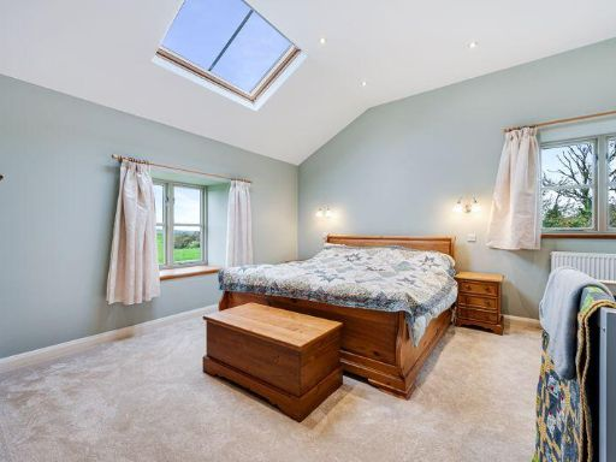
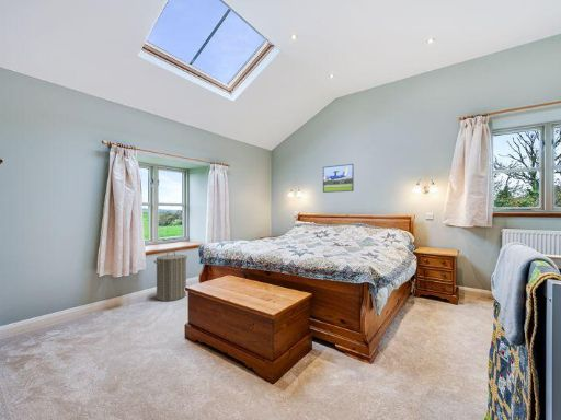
+ laundry hamper (171, 272)
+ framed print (337, 178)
